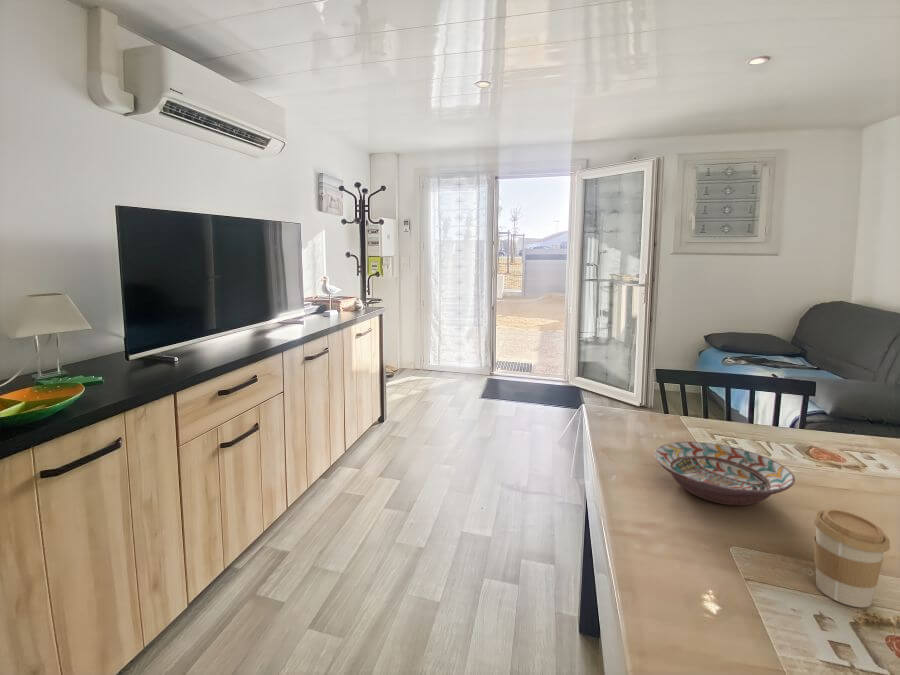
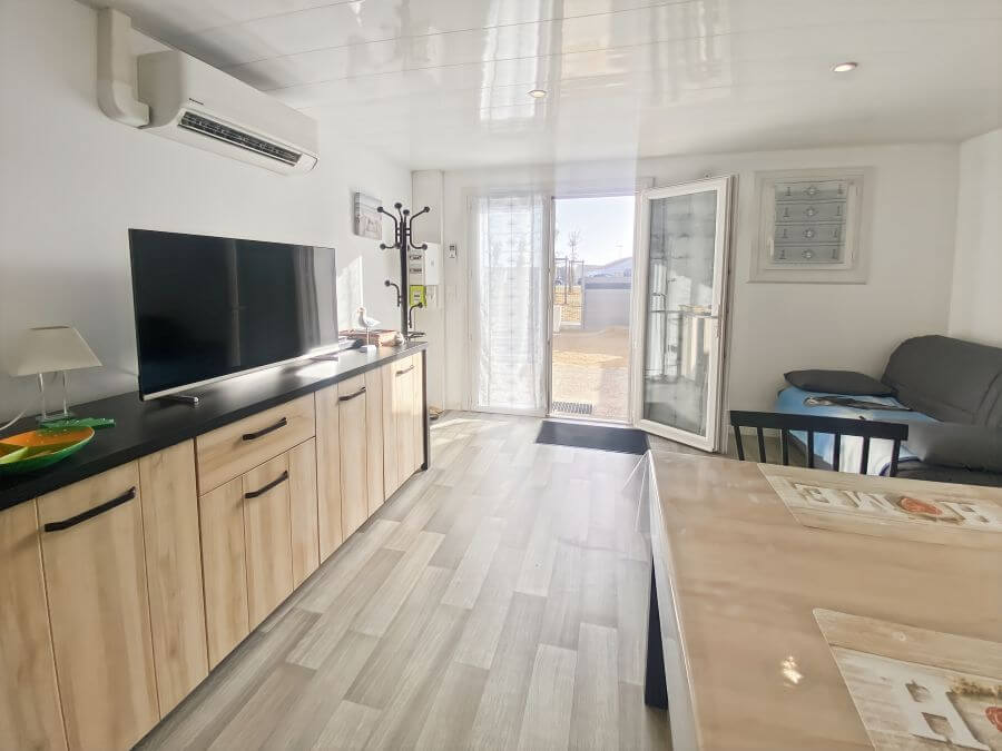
- coffee cup (847, 555)
- decorative bowl (718, 477)
